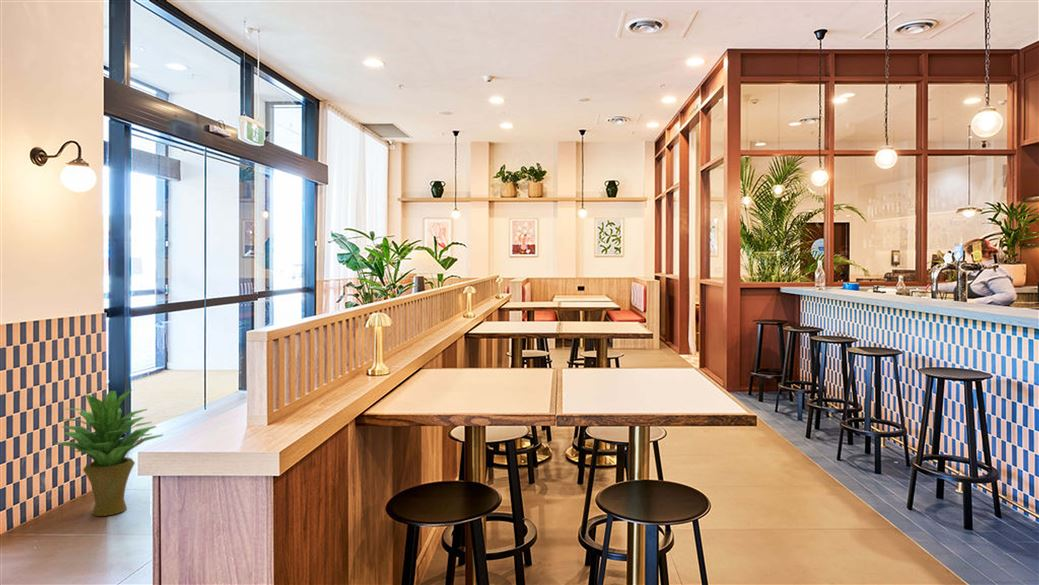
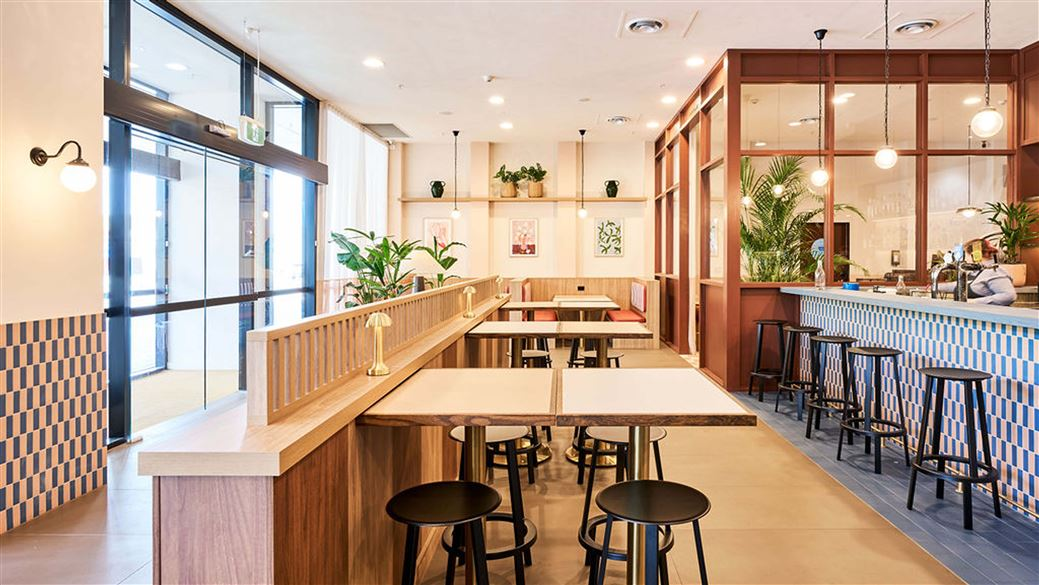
- potted plant (108, 450)
